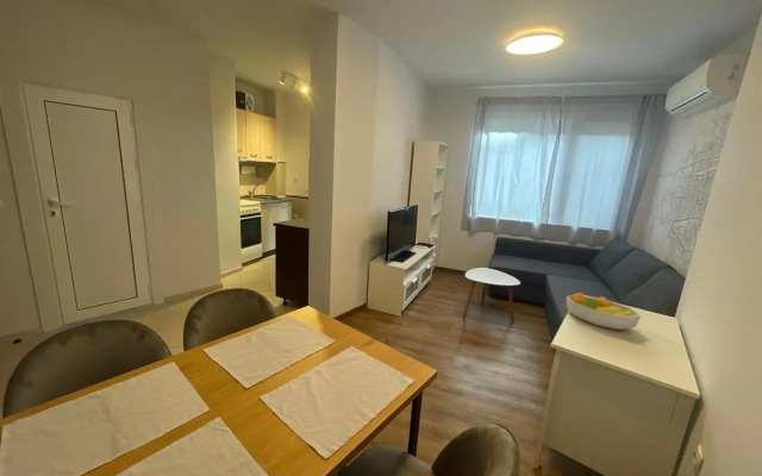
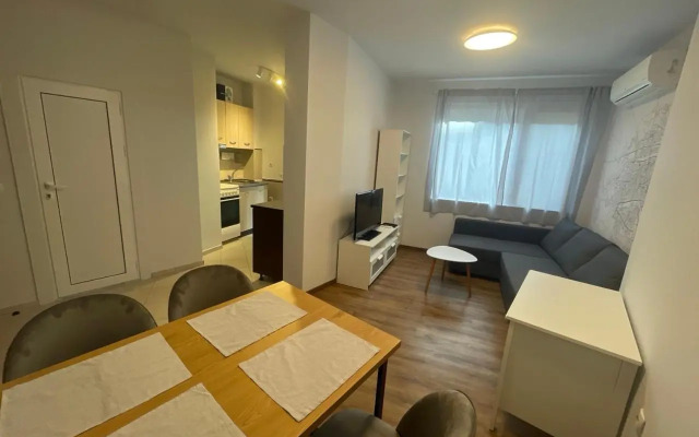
- fruit bowl (600, 309)
